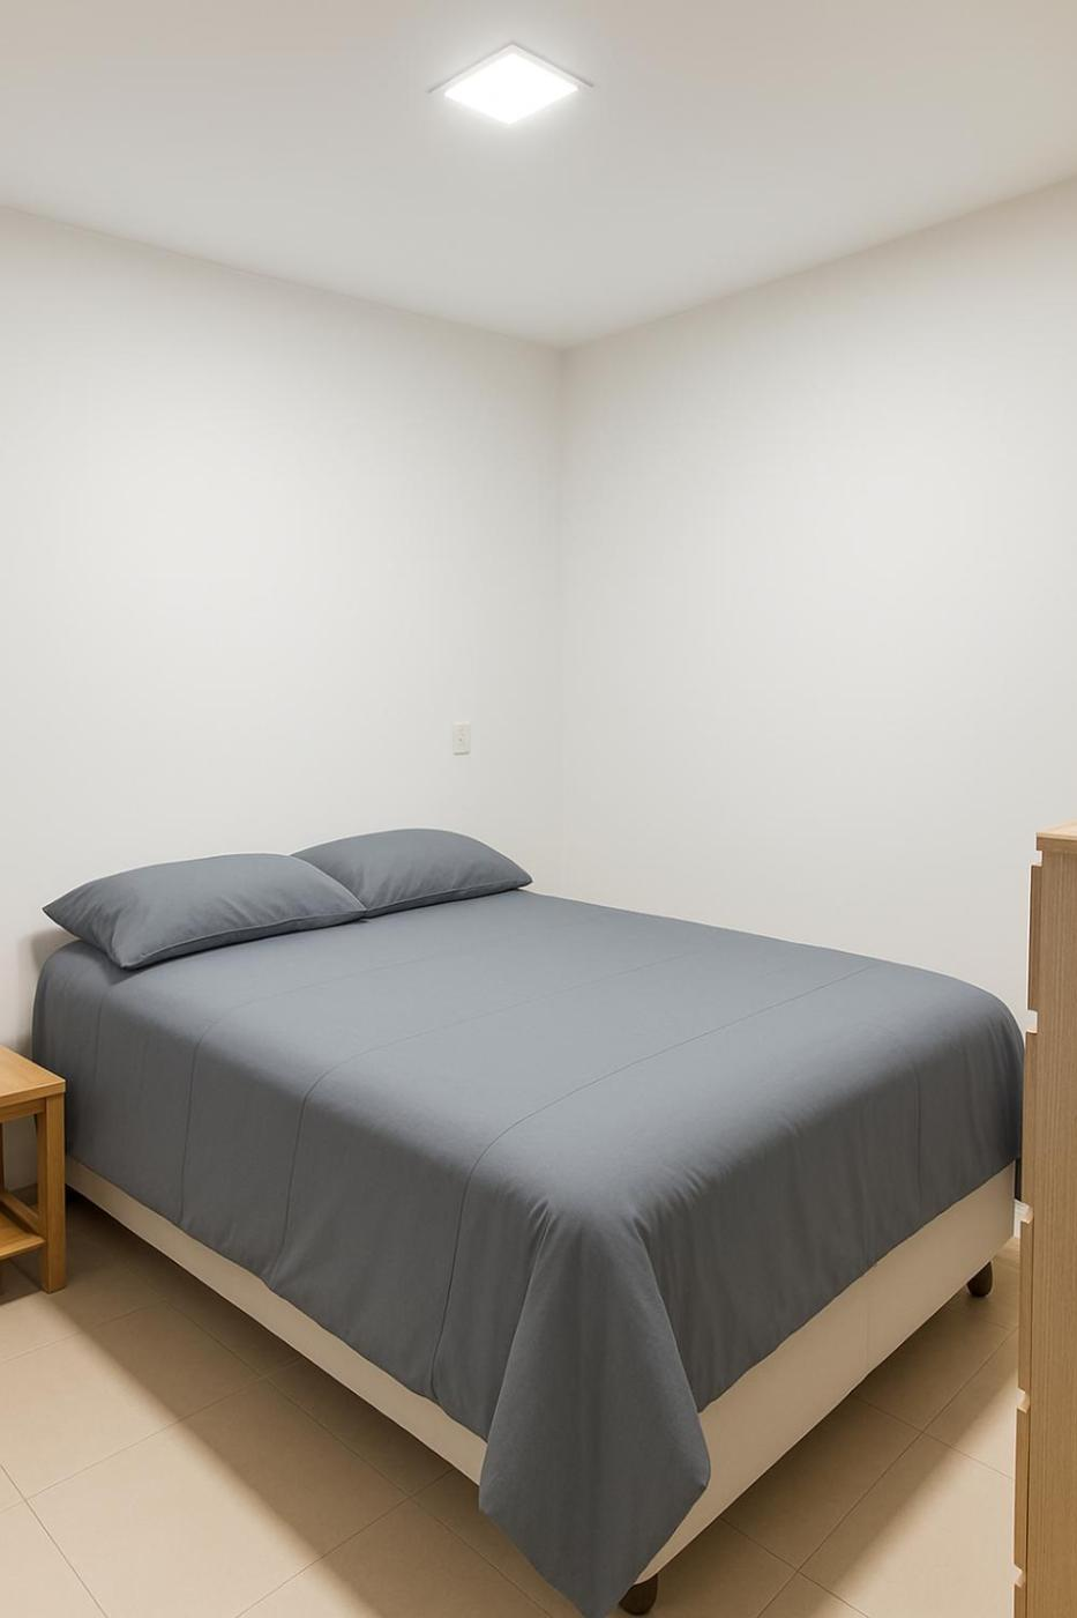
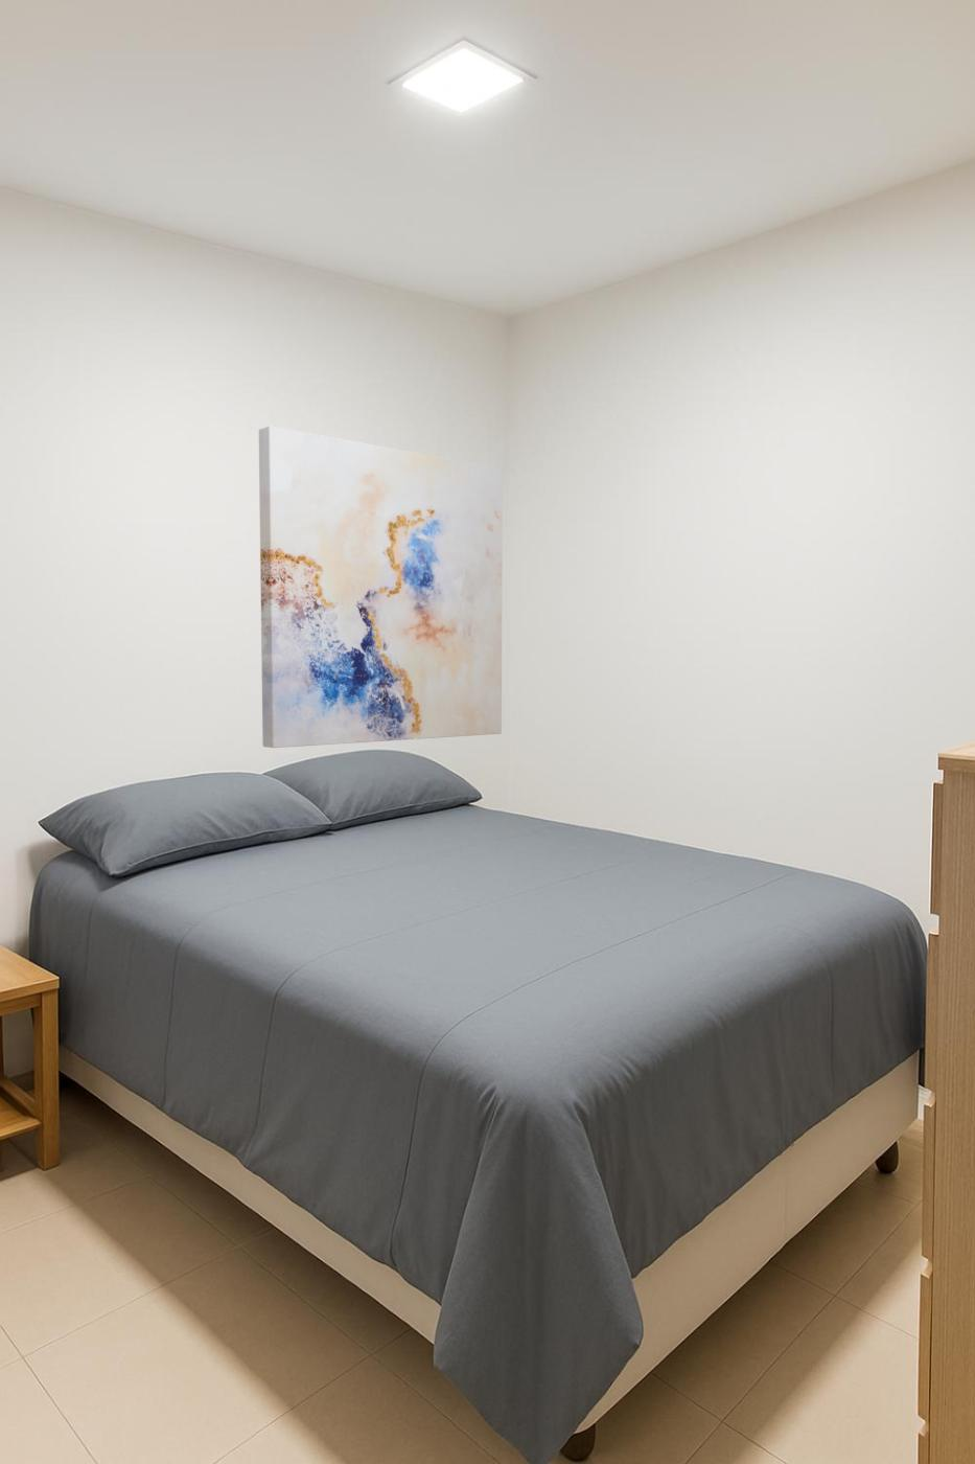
+ wall art (392, 596)
